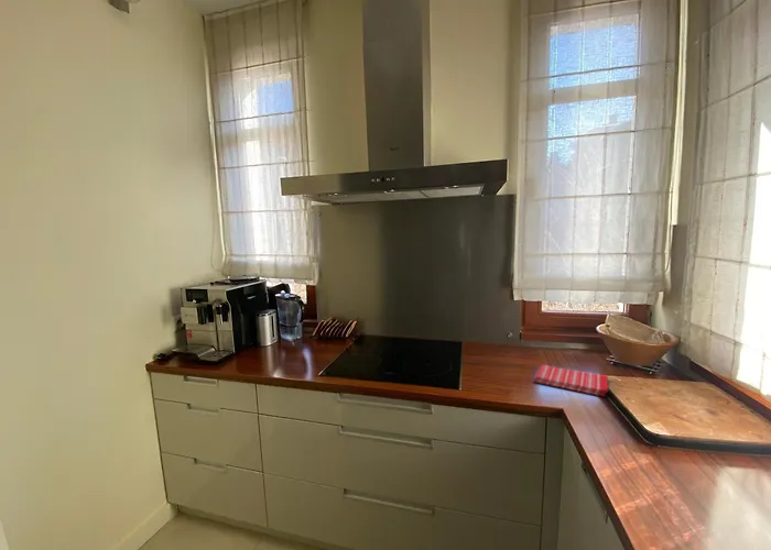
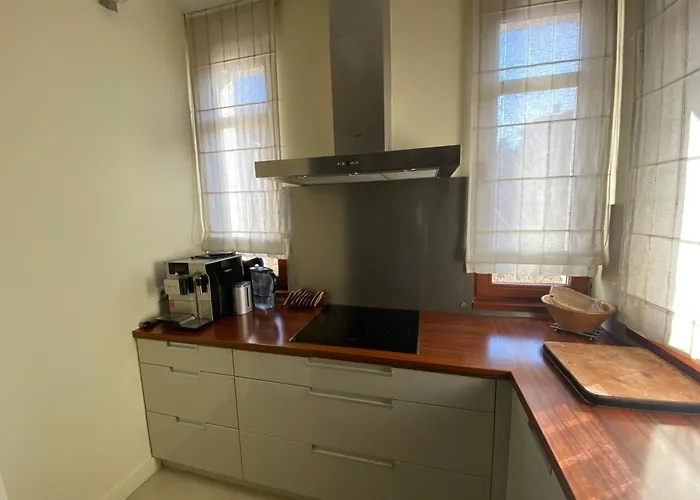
- dish towel (571, 377)
